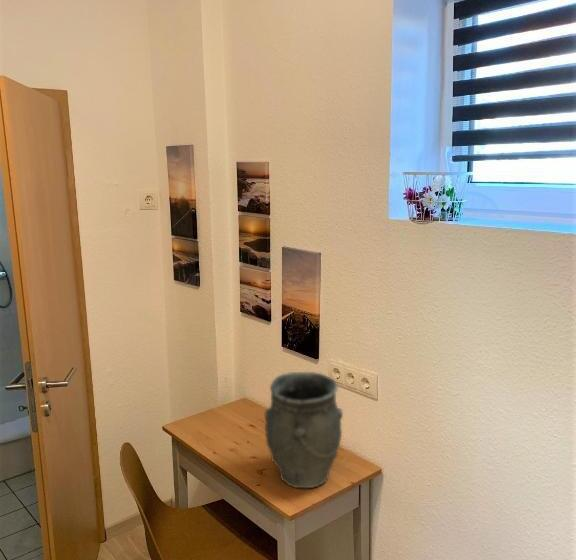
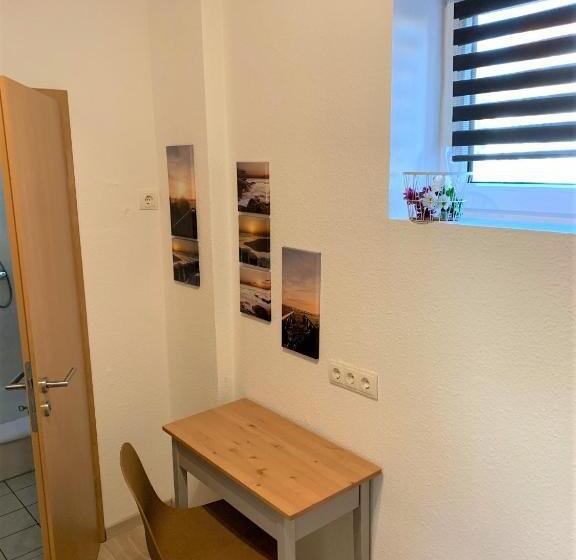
- vase (303, 429)
